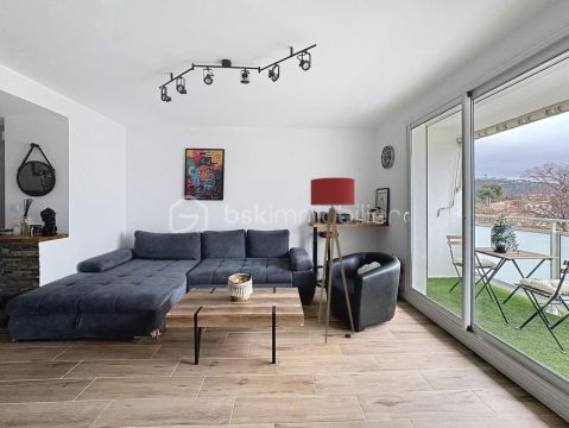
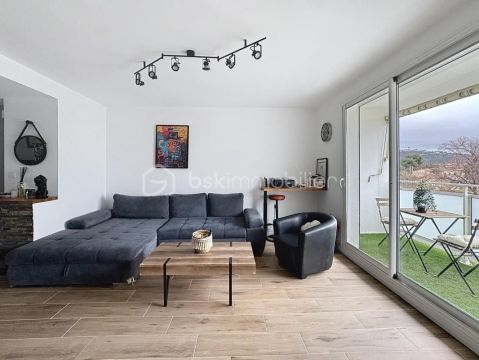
- floor lamp (331, 257)
